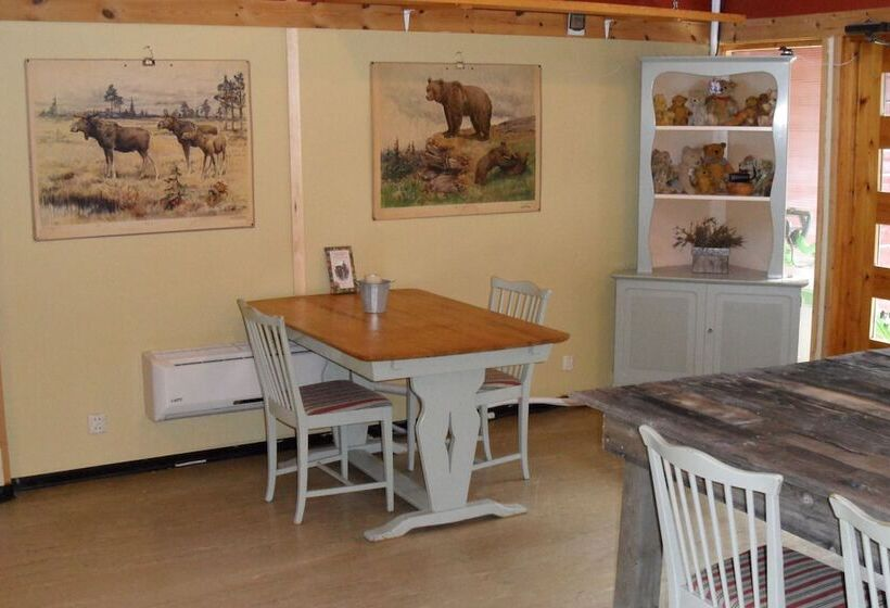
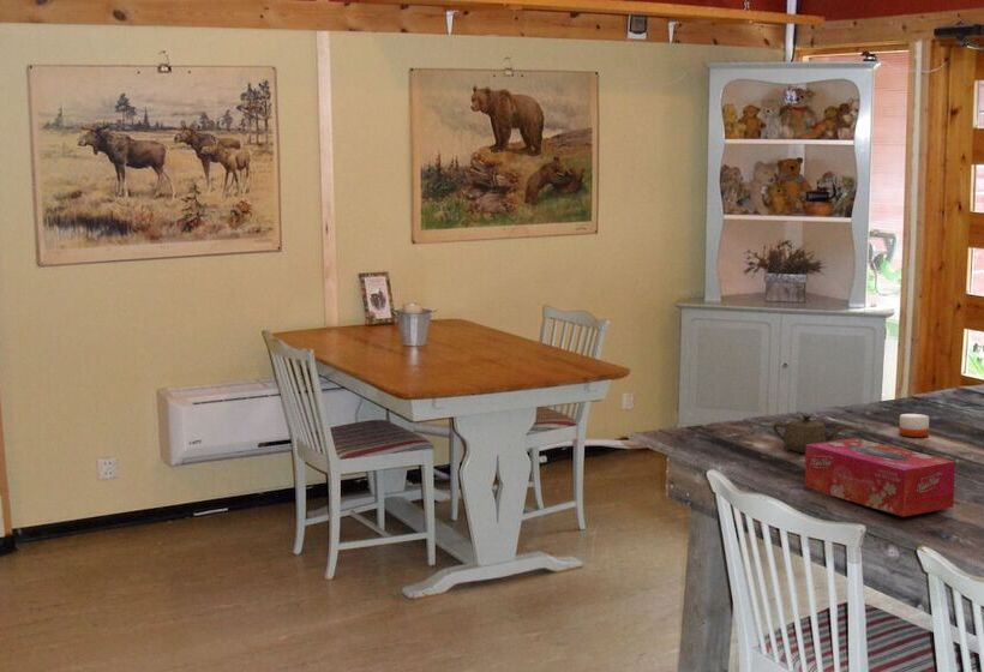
+ teapot (808, 432)
+ tissue box (877, 474)
+ candle (914, 415)
